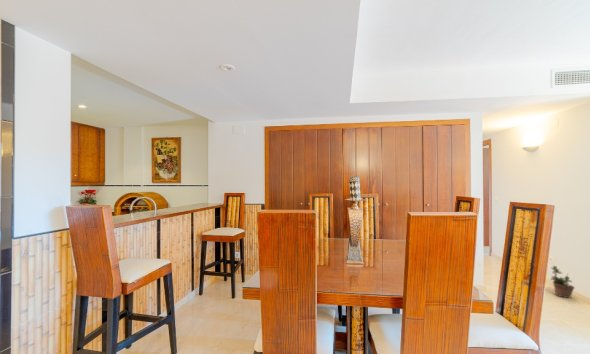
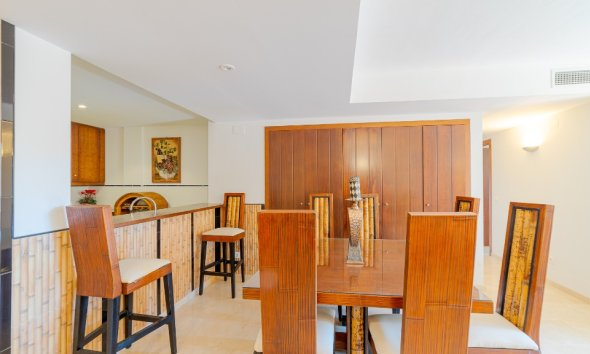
- potted plant (563, 280)
